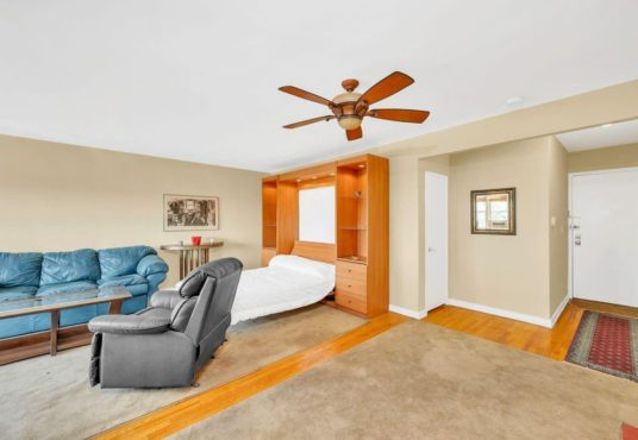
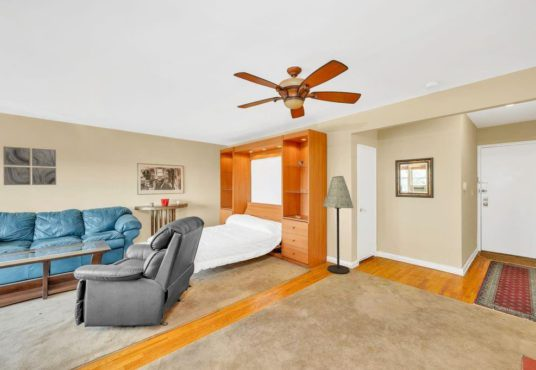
+ wall art (30, 167)
+ floor lamp (337, 222)
